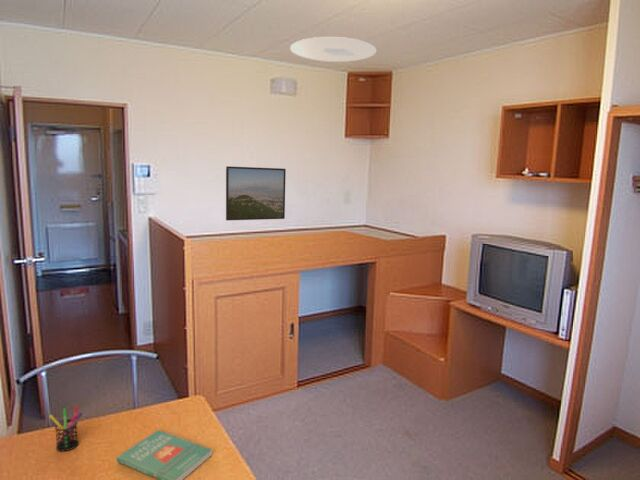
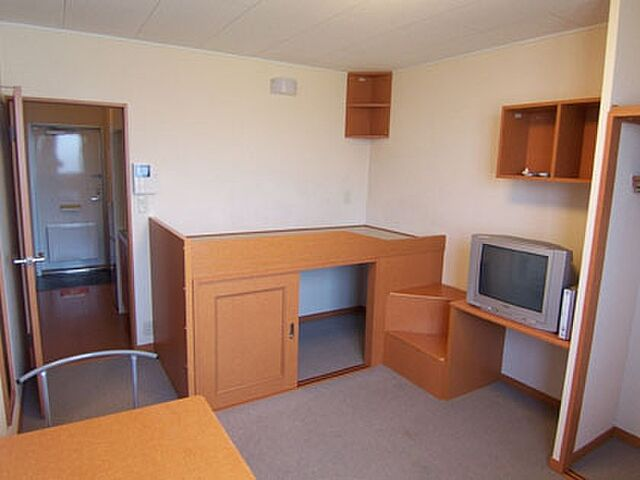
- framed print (256, 193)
- book (165, 455)
- ceiling light (333, 46)
- pen holder (67, 425)
